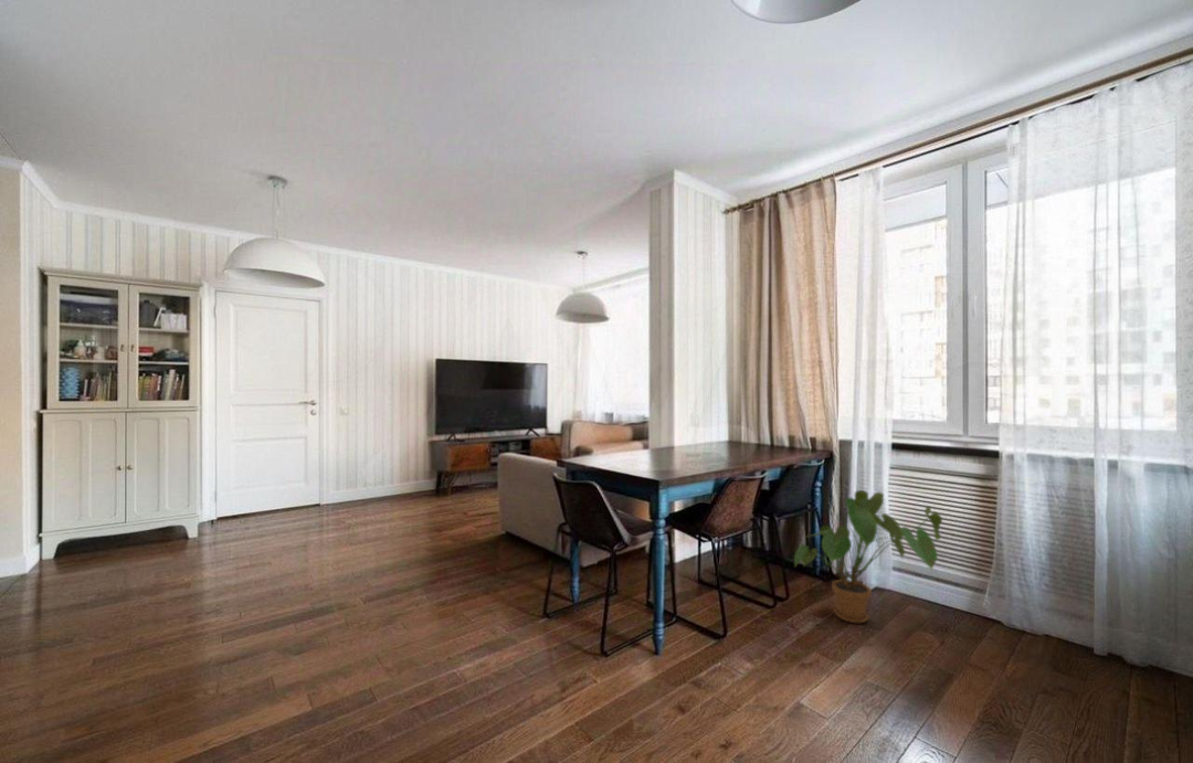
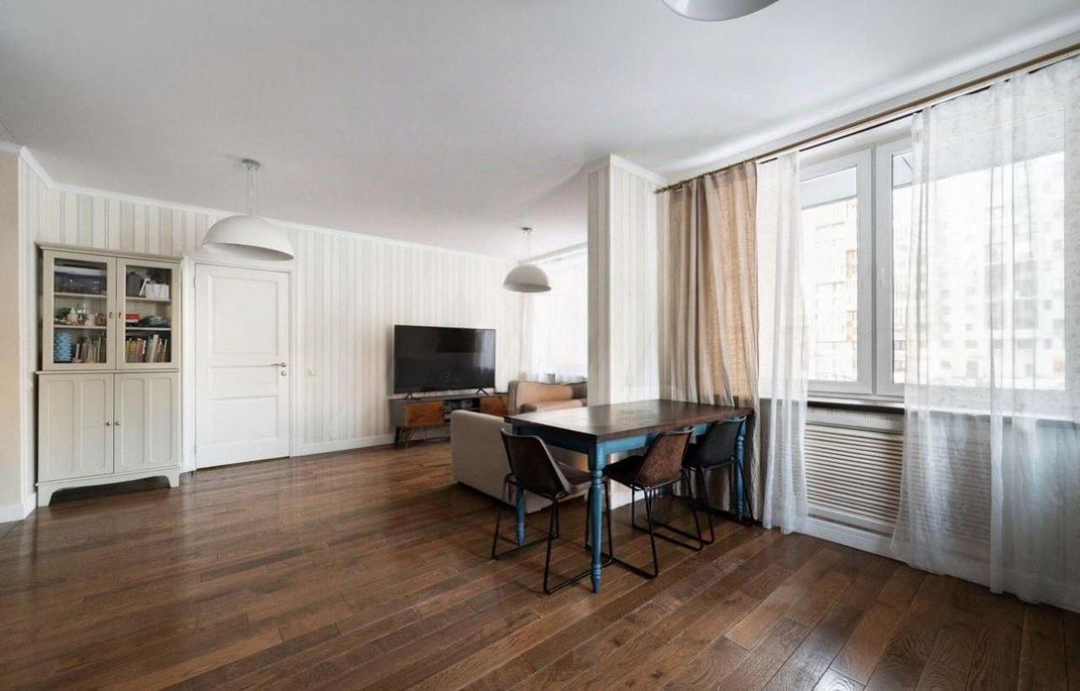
- house plant (870, 558)
